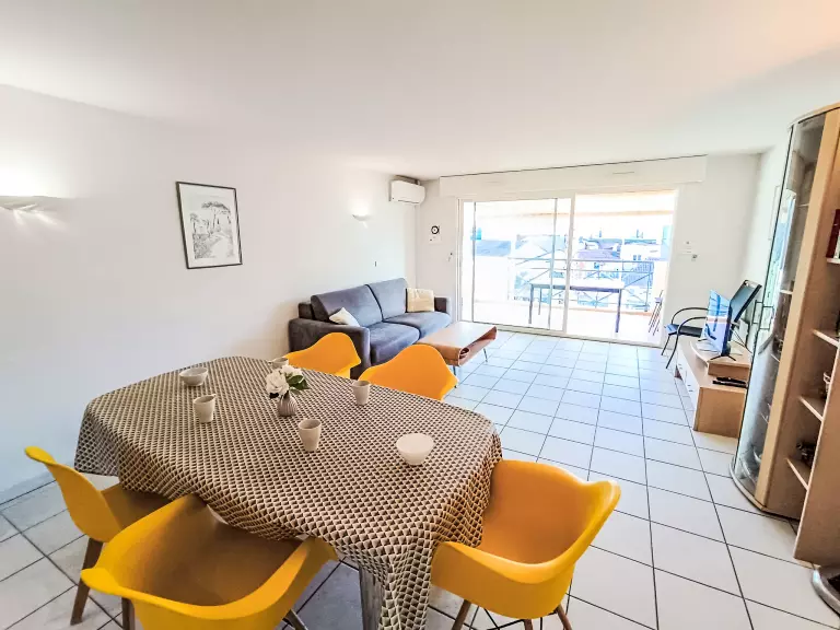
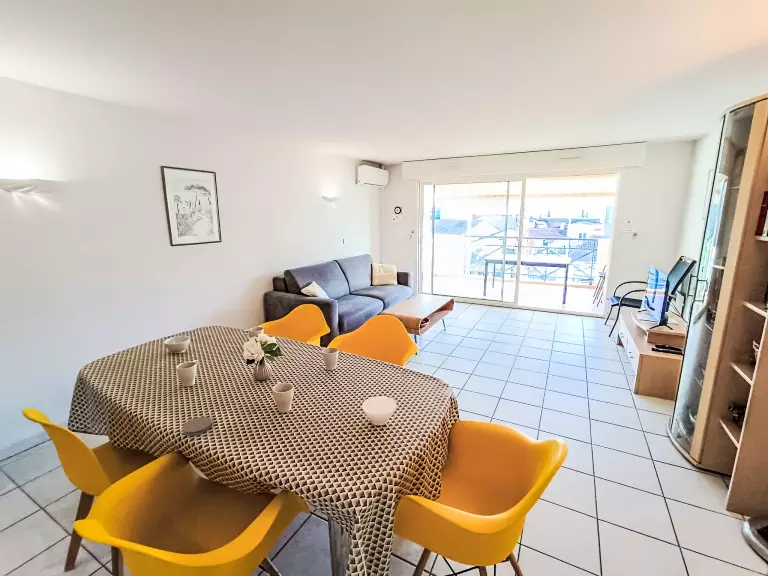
+ coaster (197, 425)
